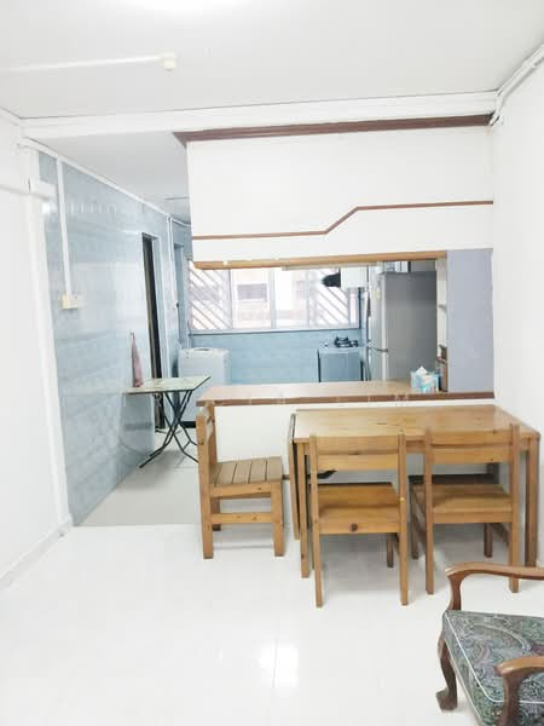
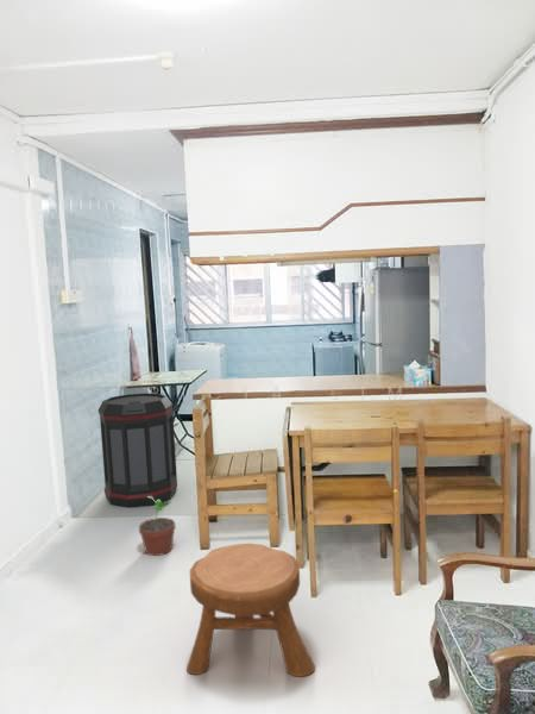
+ stool (254, 610)
+ trash can (138, 446)
+ potted plant (156, 520)
